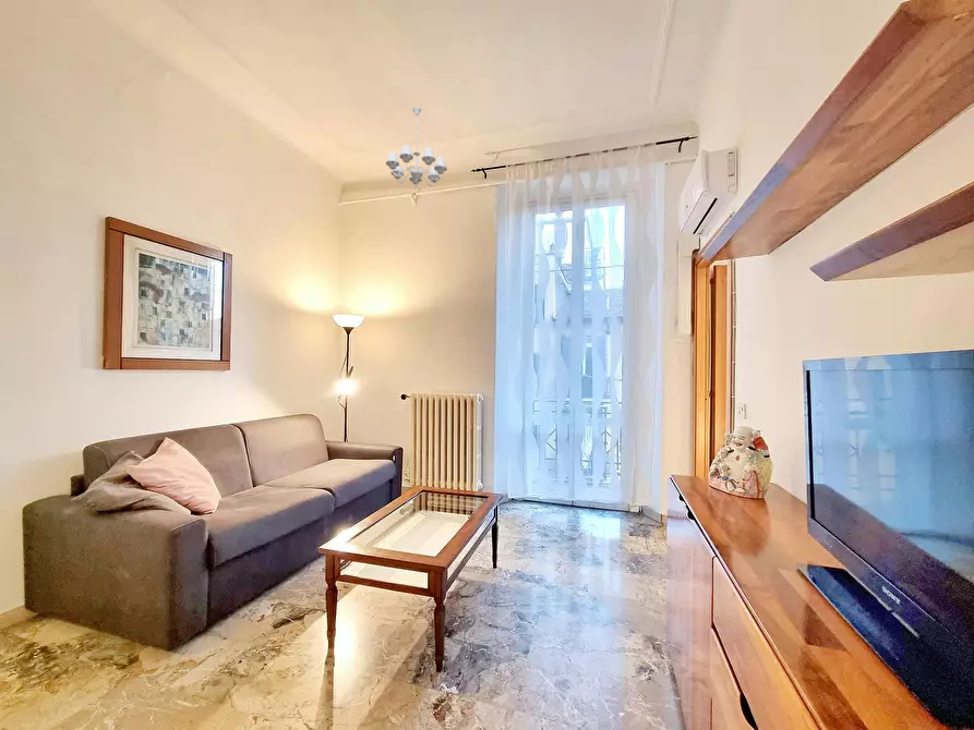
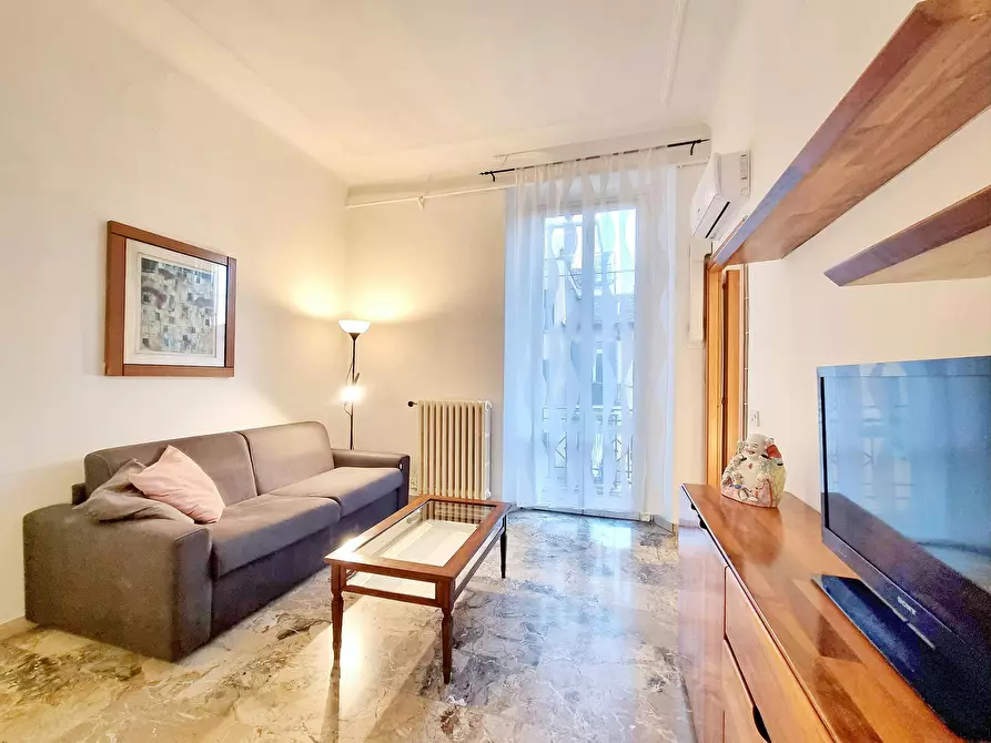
- chandelier (417, 145)
